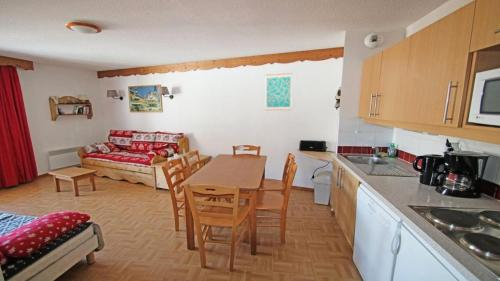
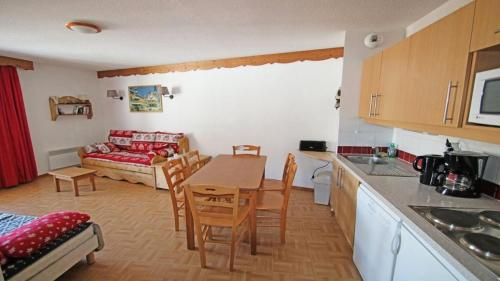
- wall art (278, 92)
